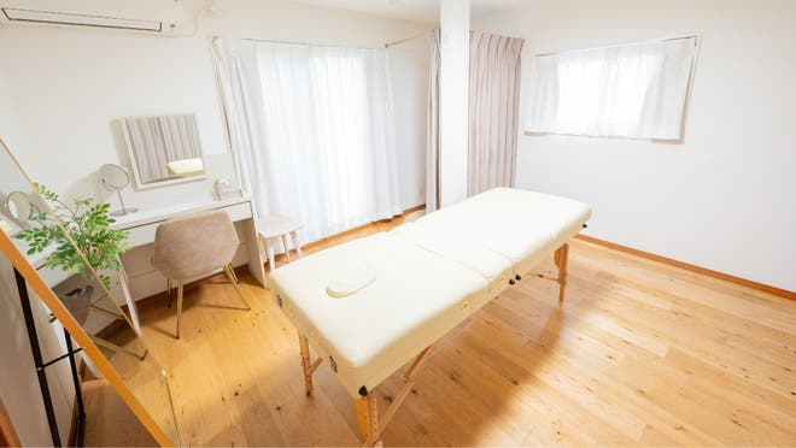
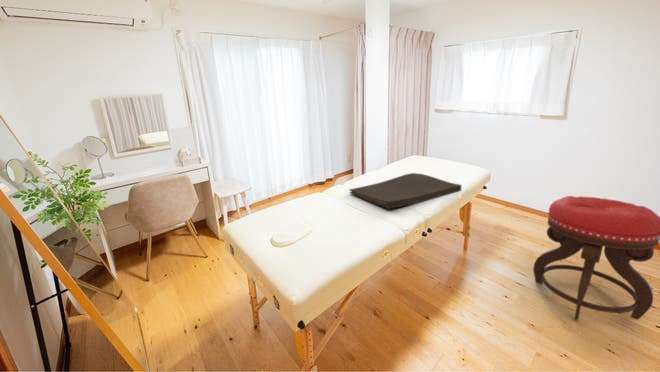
+ hand towel (403, 187)
+ stool (592, 254)
